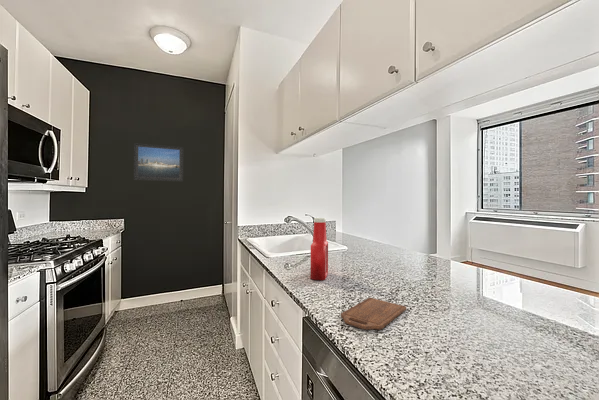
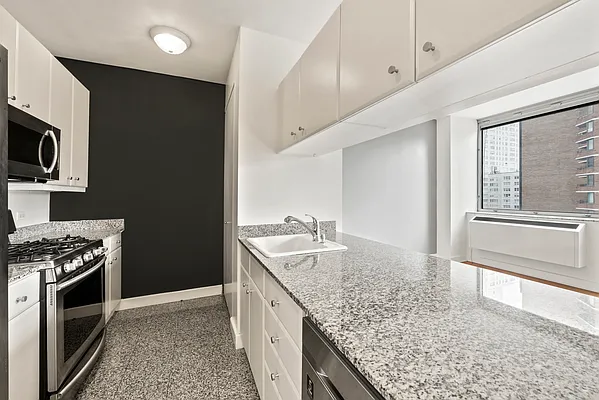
- cutting board (372, 312)
- soap bottle (319, 246)
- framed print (159, 162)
